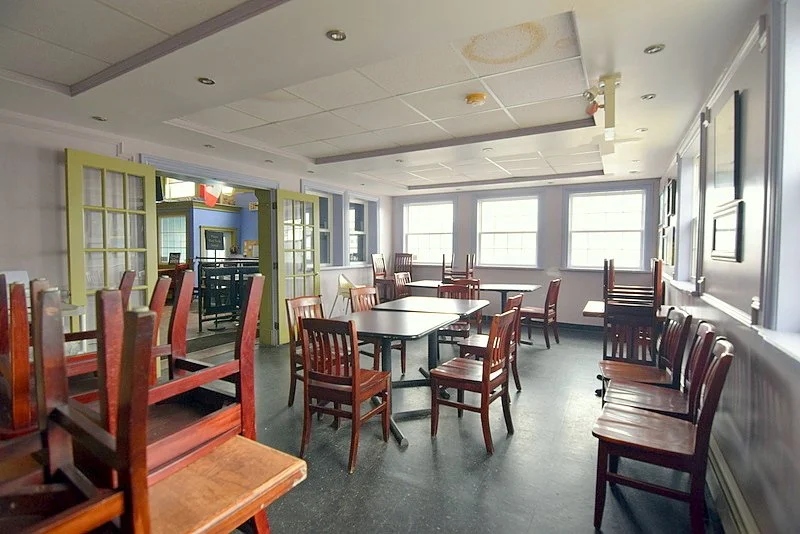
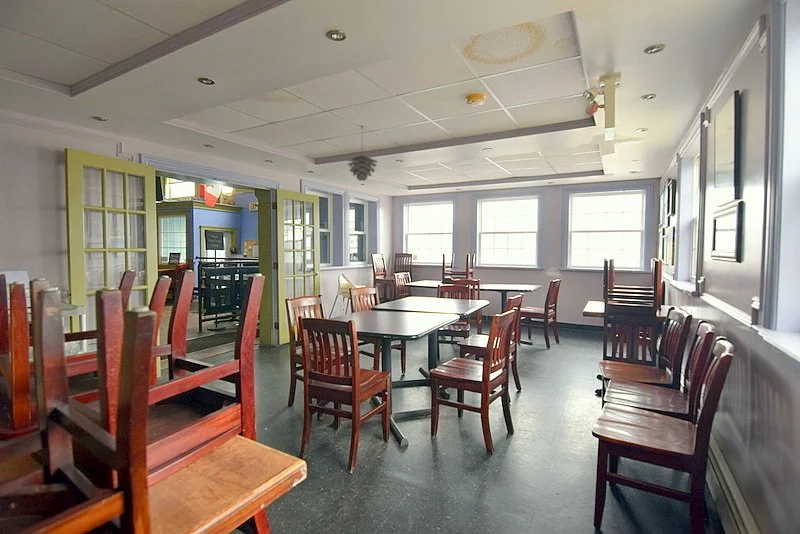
+ pendant light (362, 153)
